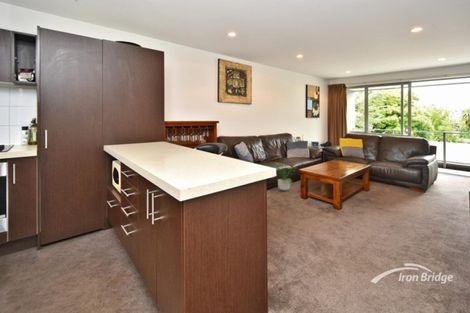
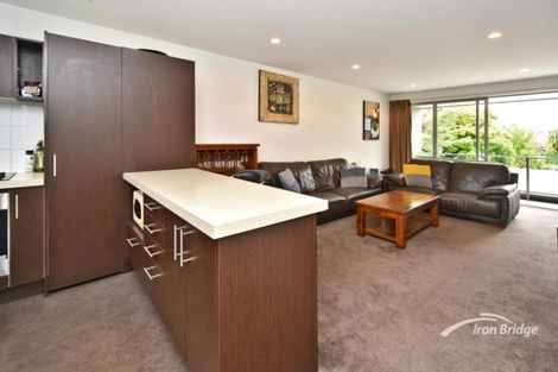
- potted plant (286, 171)
